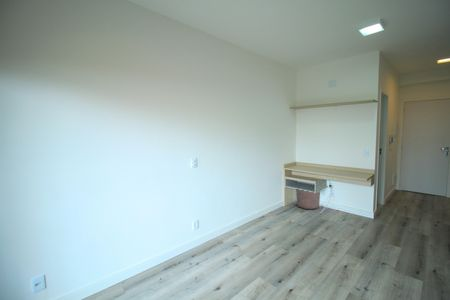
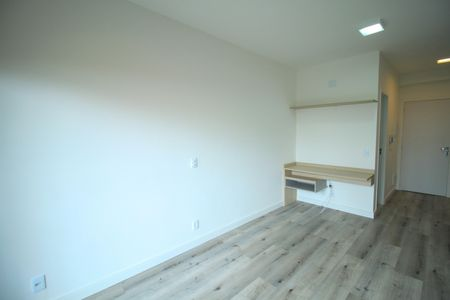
- planter (307, 196)
